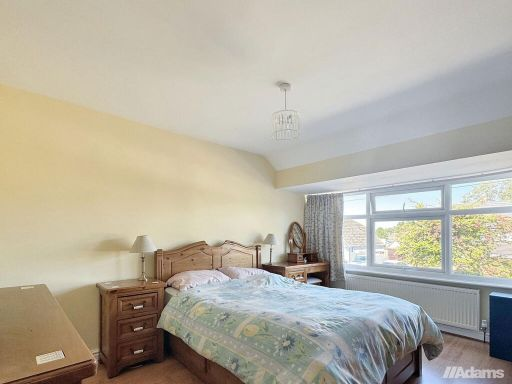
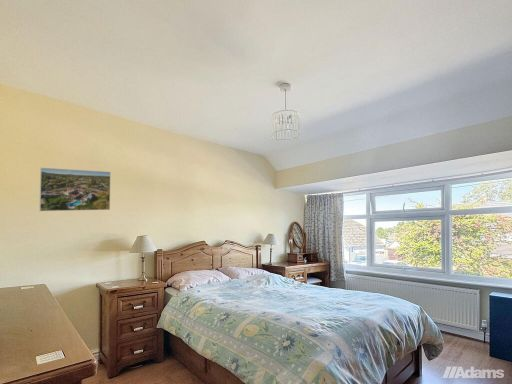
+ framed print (77, 190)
